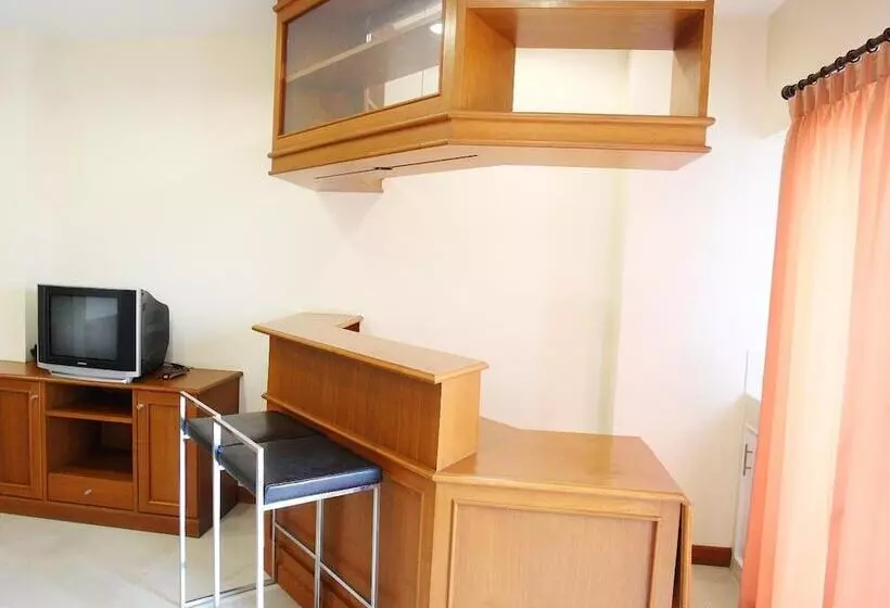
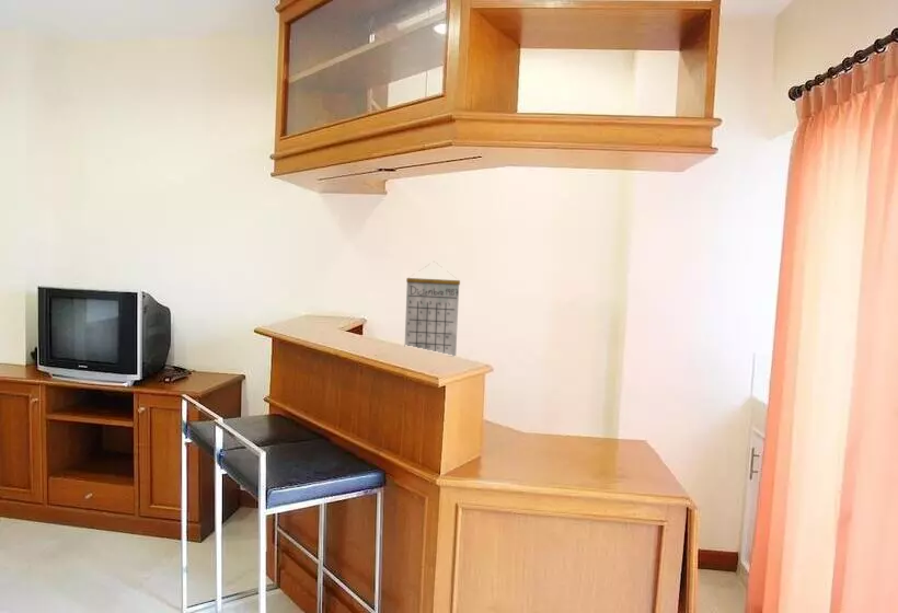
+ calendar (431, 308)
